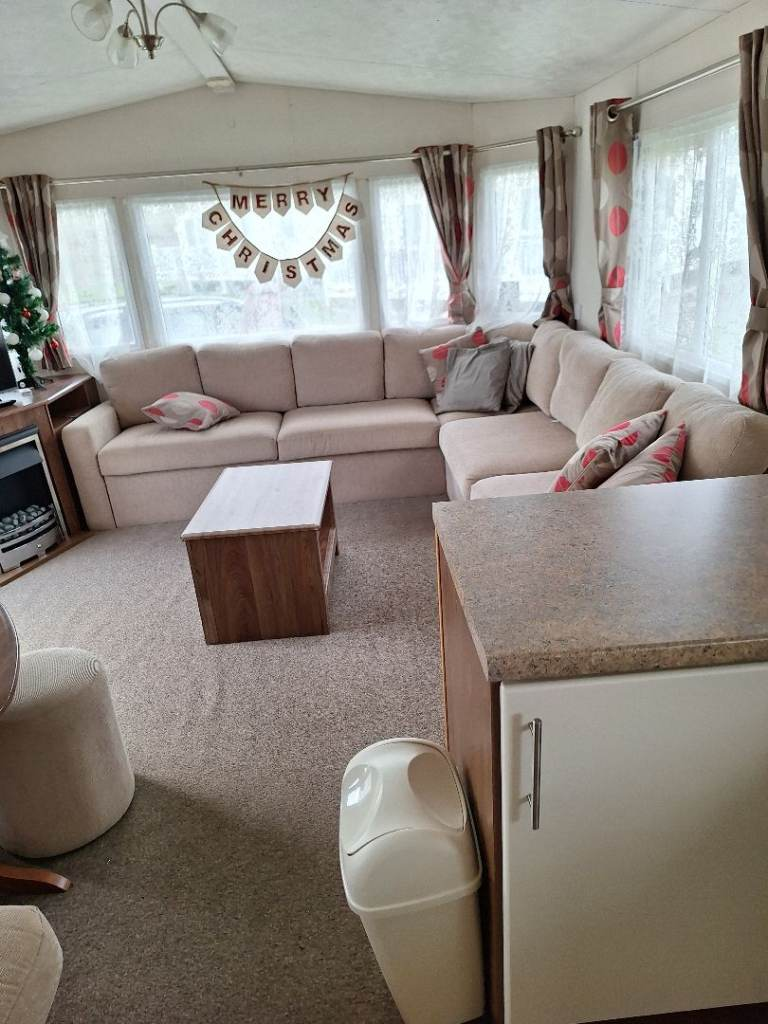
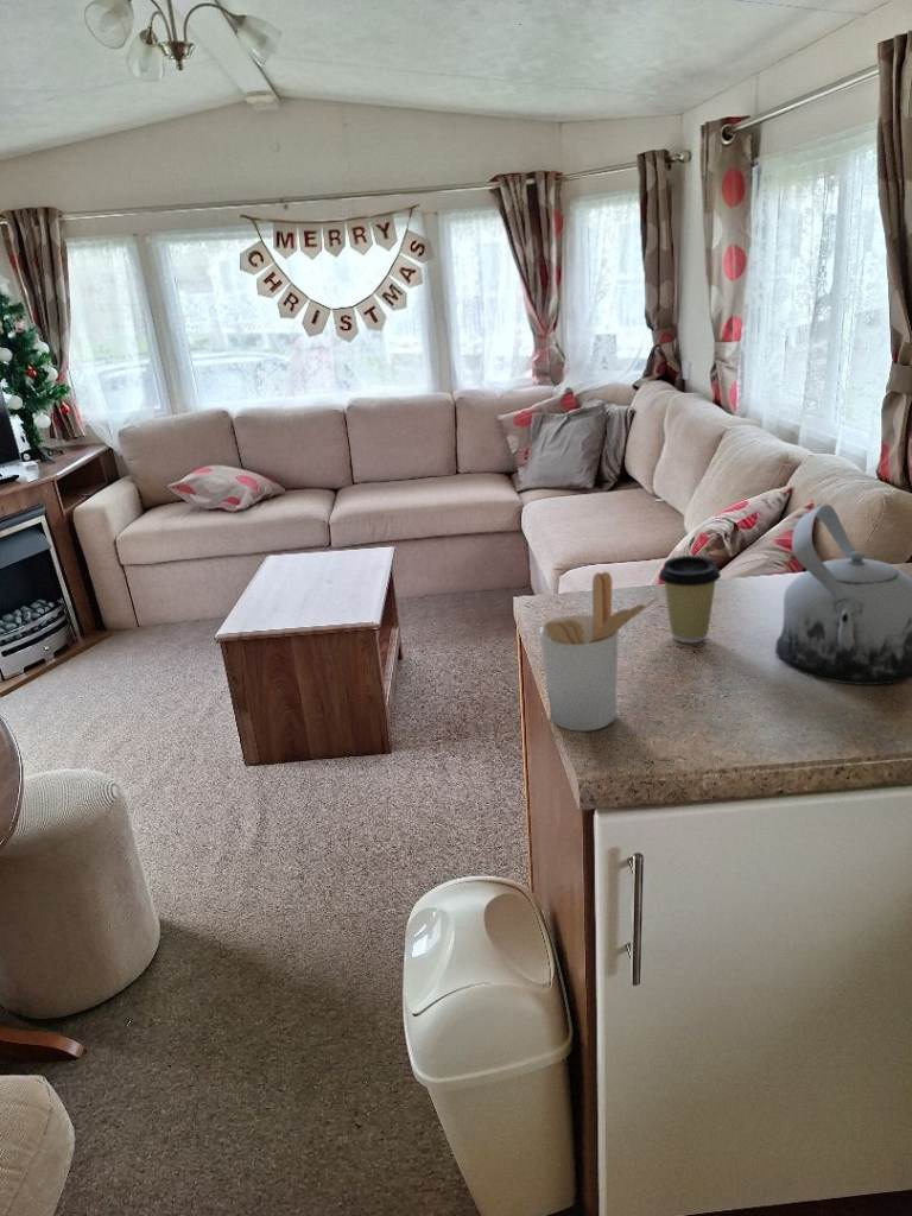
+ coffee cup (689, 600)
+ teapot (853, 590)
+ utensil holder (596, 656)
